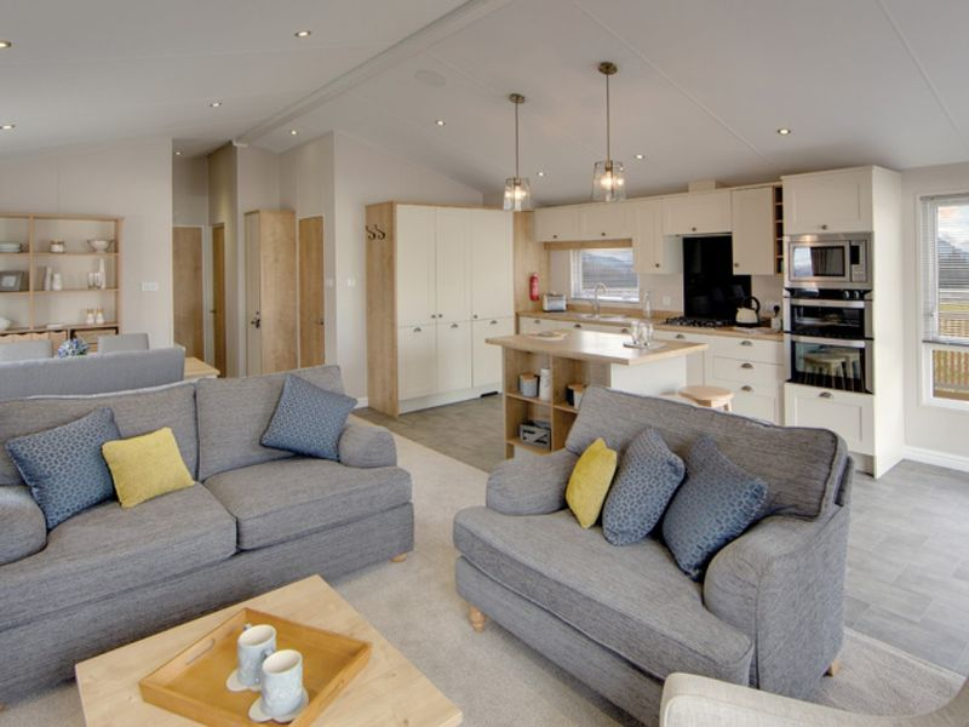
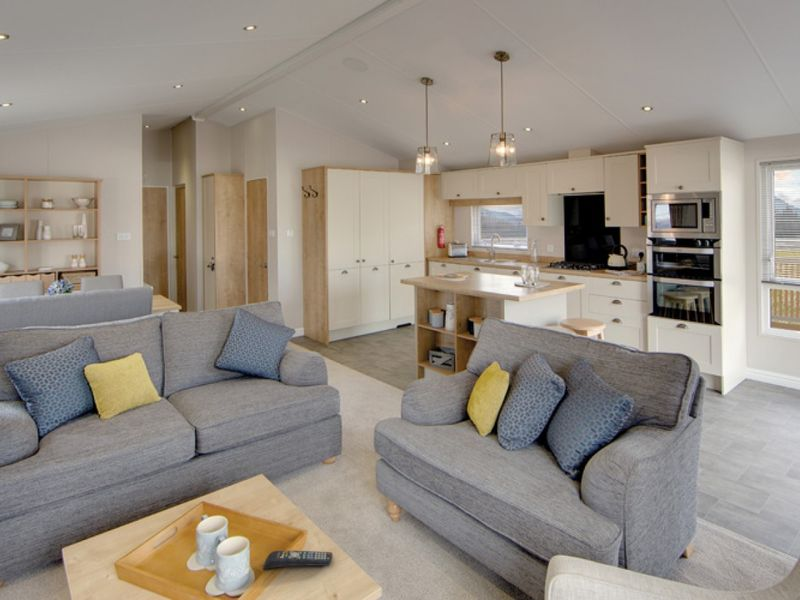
+ remote control (298, 559)
